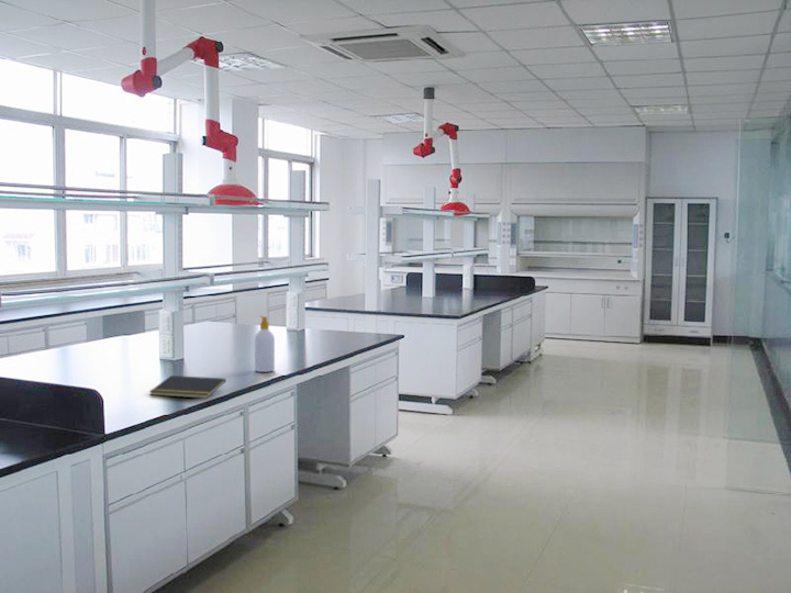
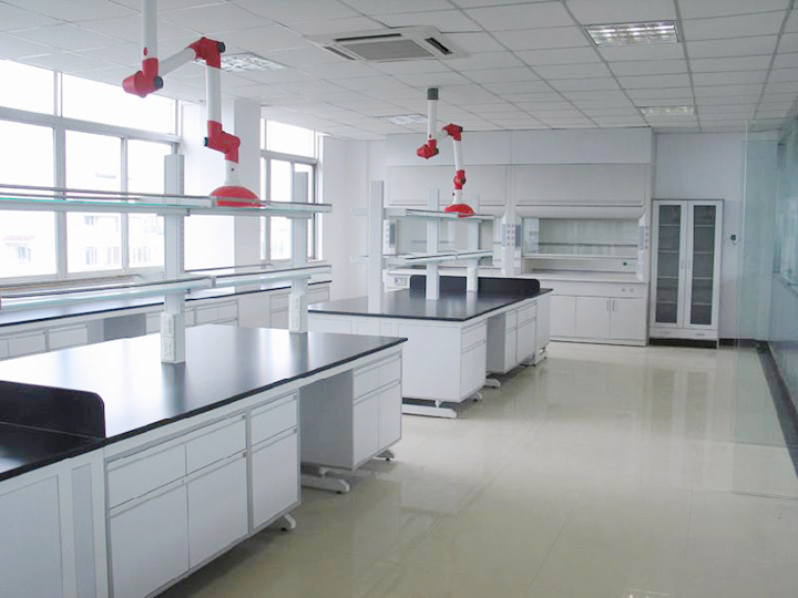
- soap bottle (264, 343)
- notepad (188, 387)
